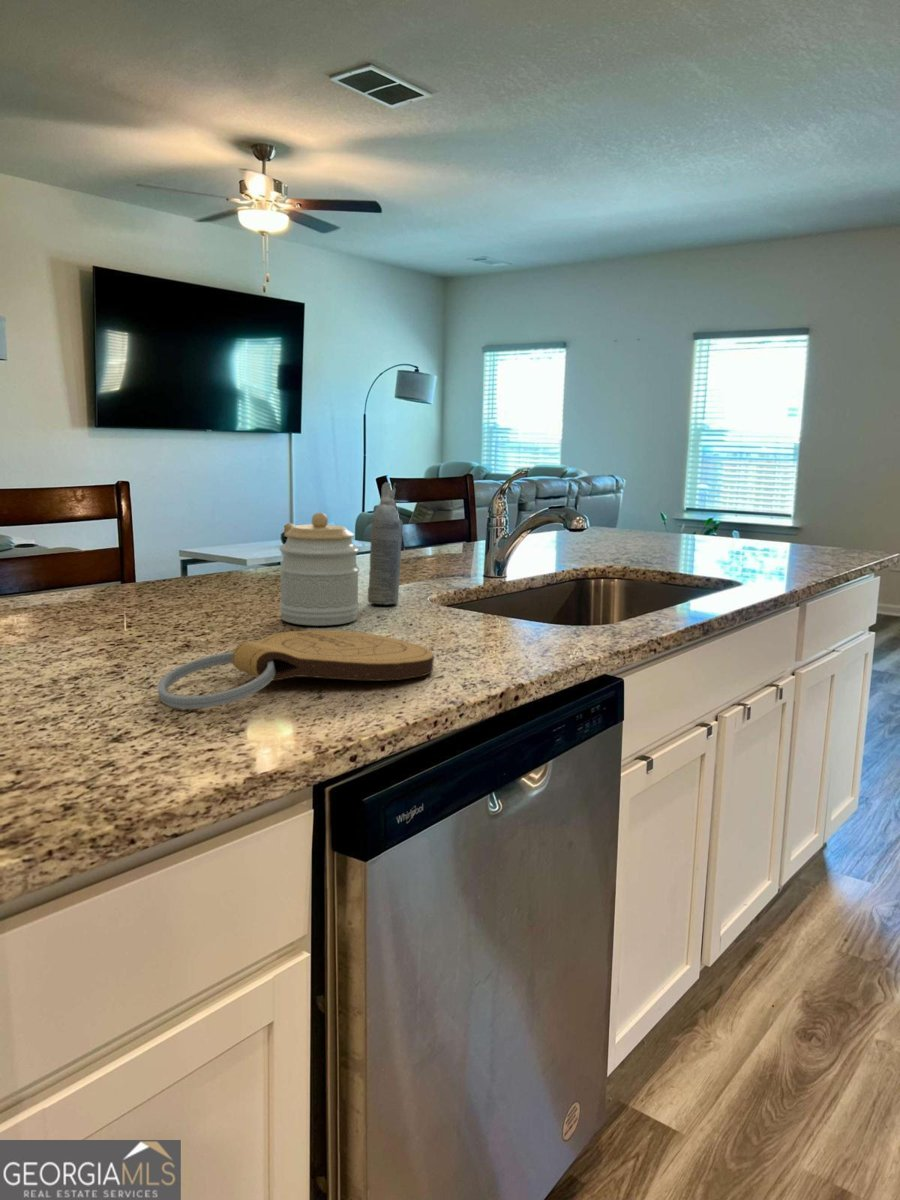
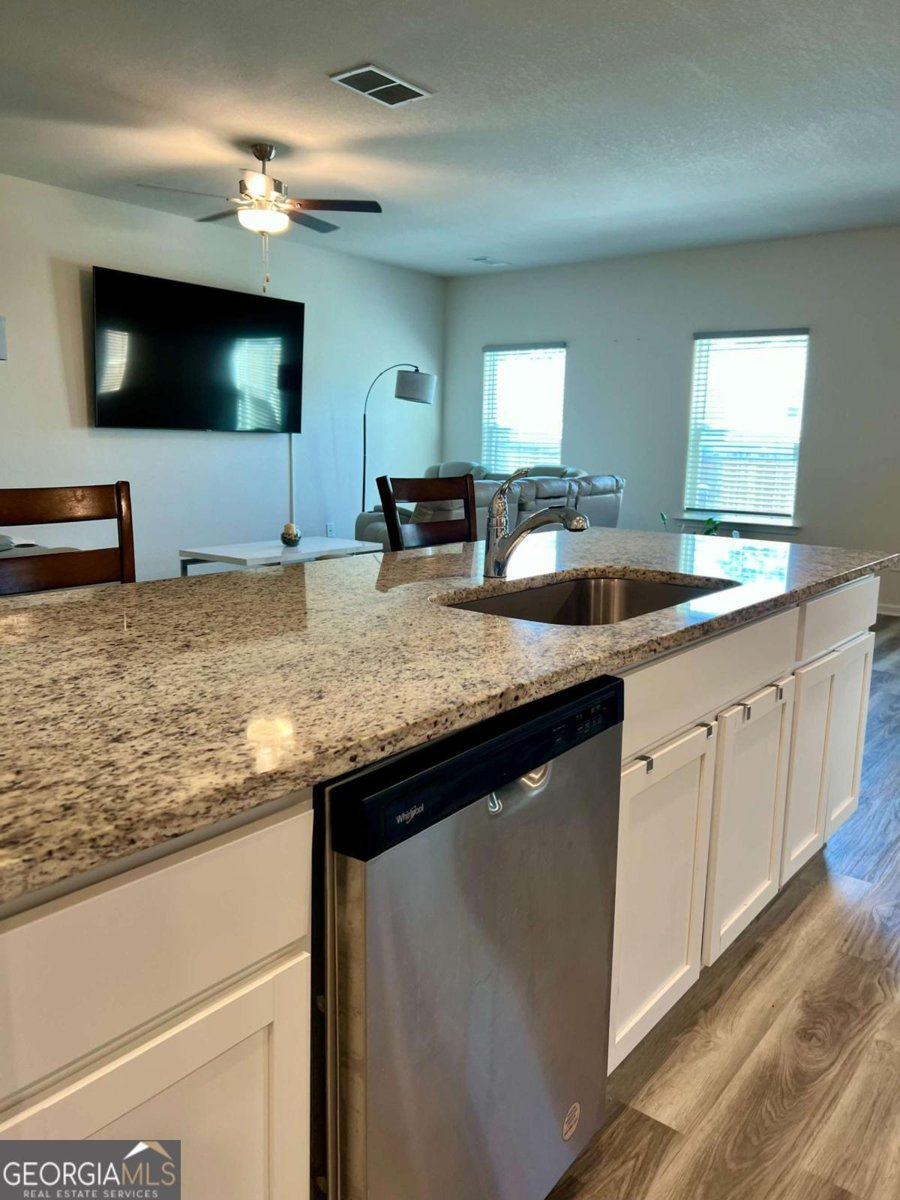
- aerosol can (385, 543)
- jar (319, 566)
- key chain (297, 658)
